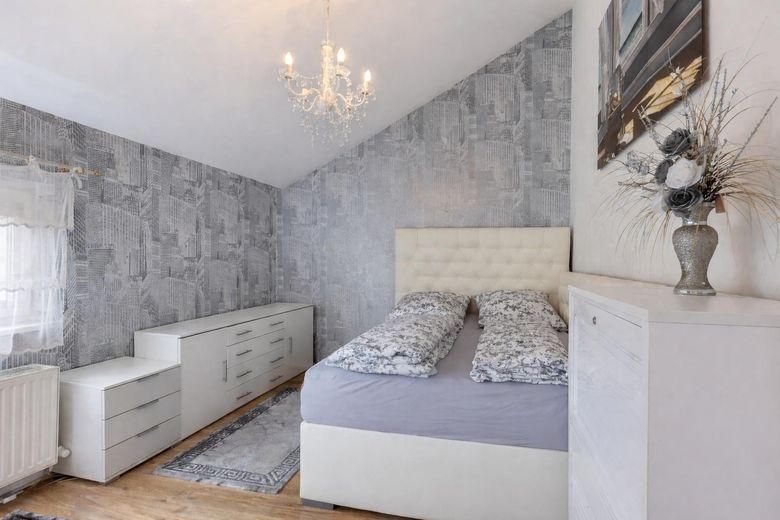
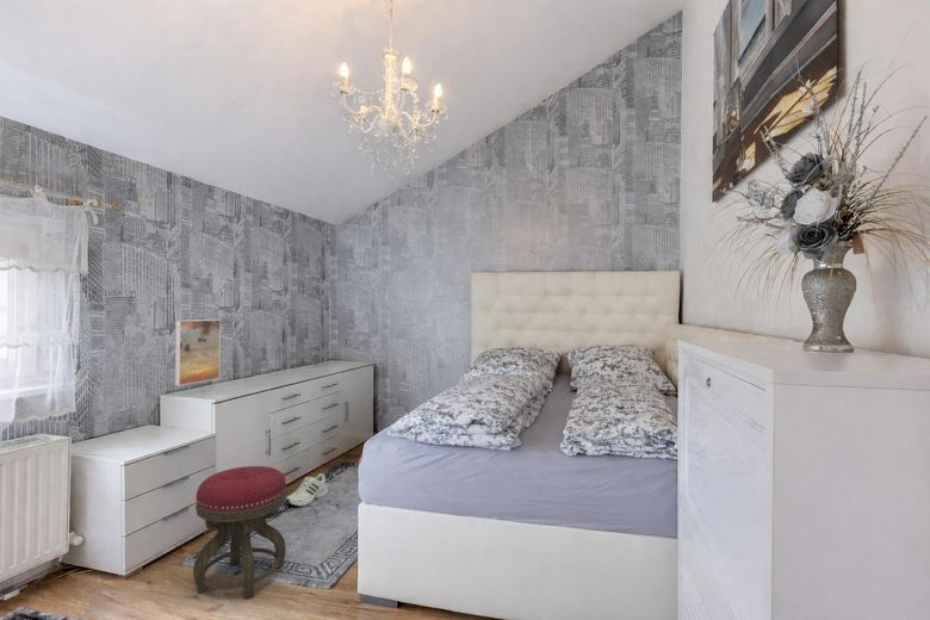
+ shoe (308, 489)
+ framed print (198, 351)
+ stool (242, 526)
